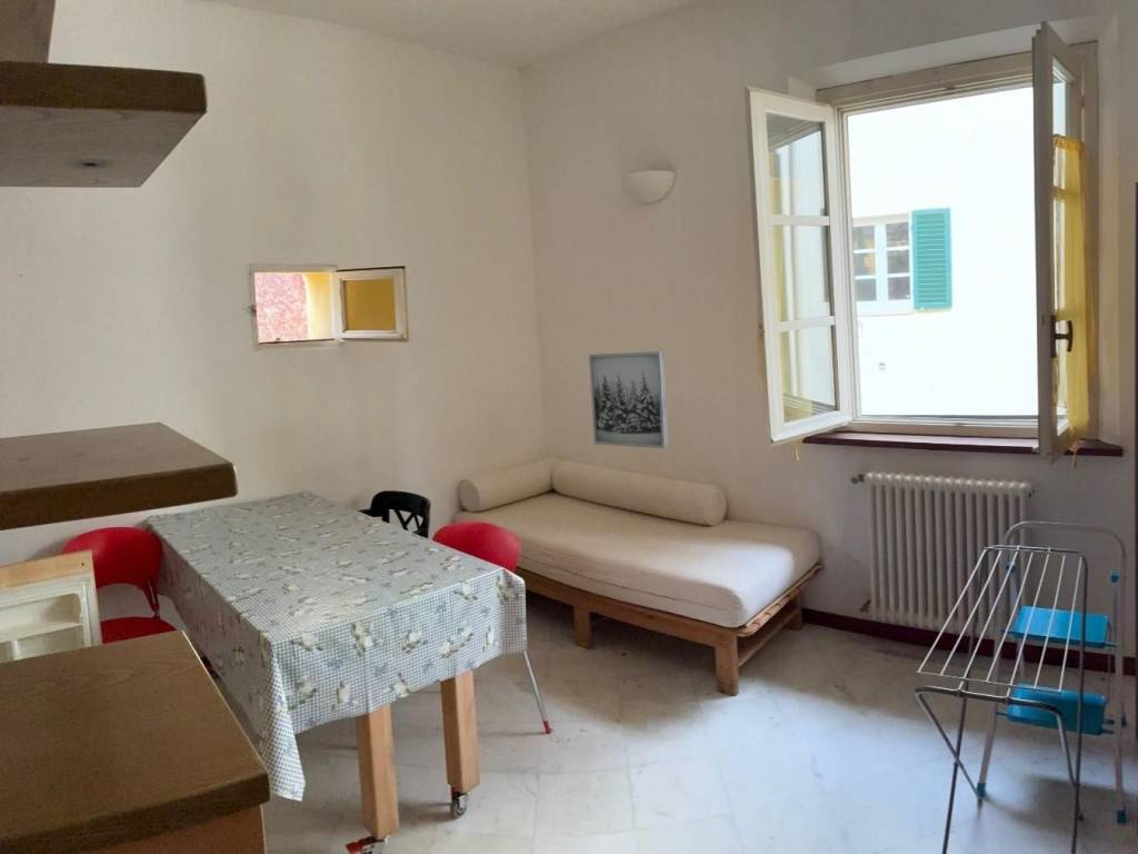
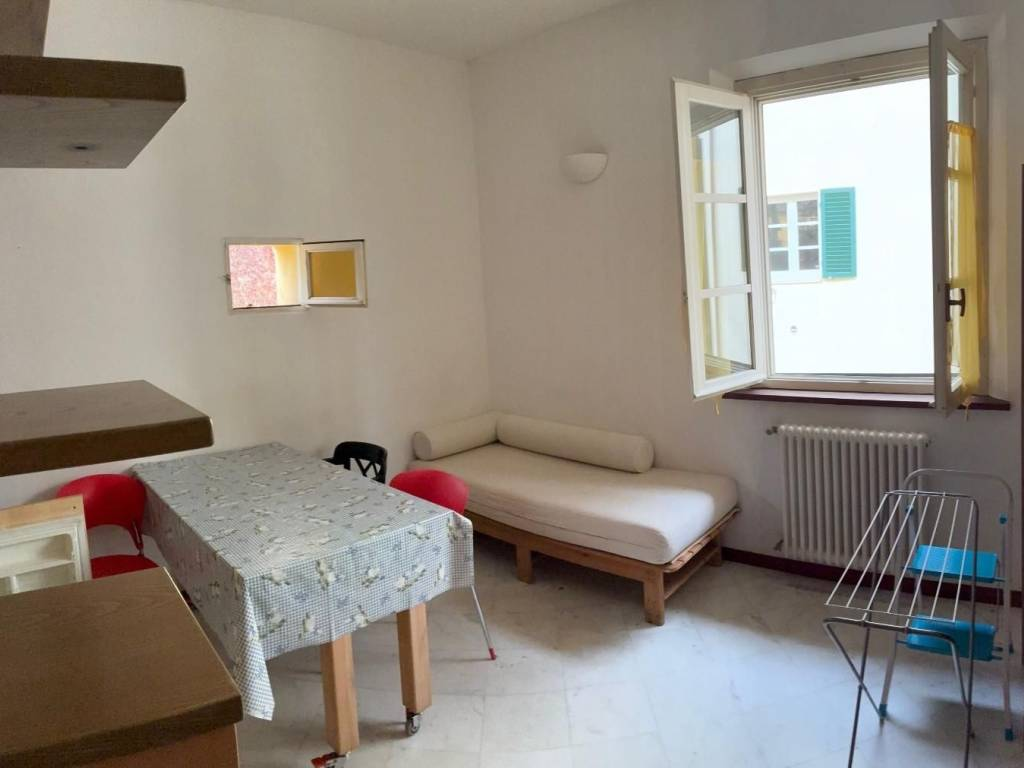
- wall art (627, 399)
